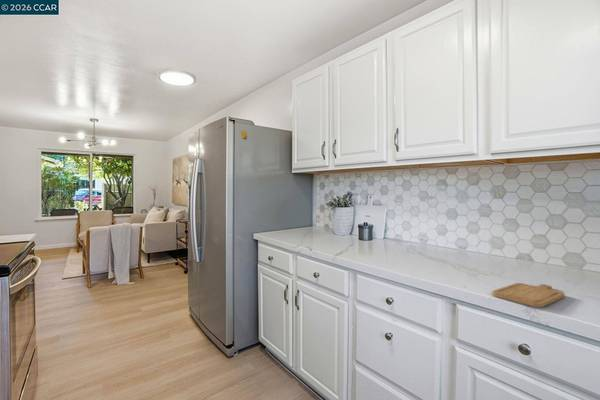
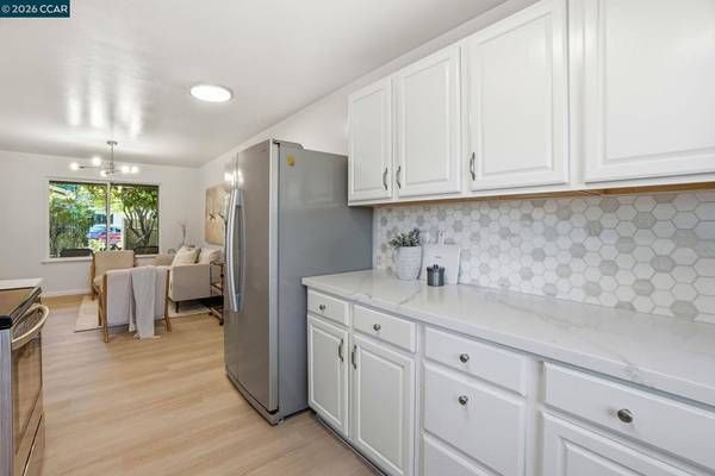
- chopping board (531, 292)
